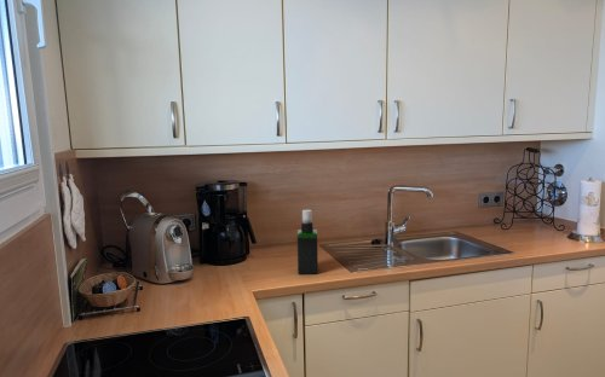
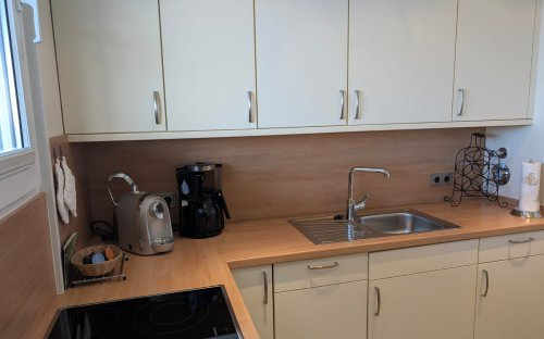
- spray bottle (307, 240)
